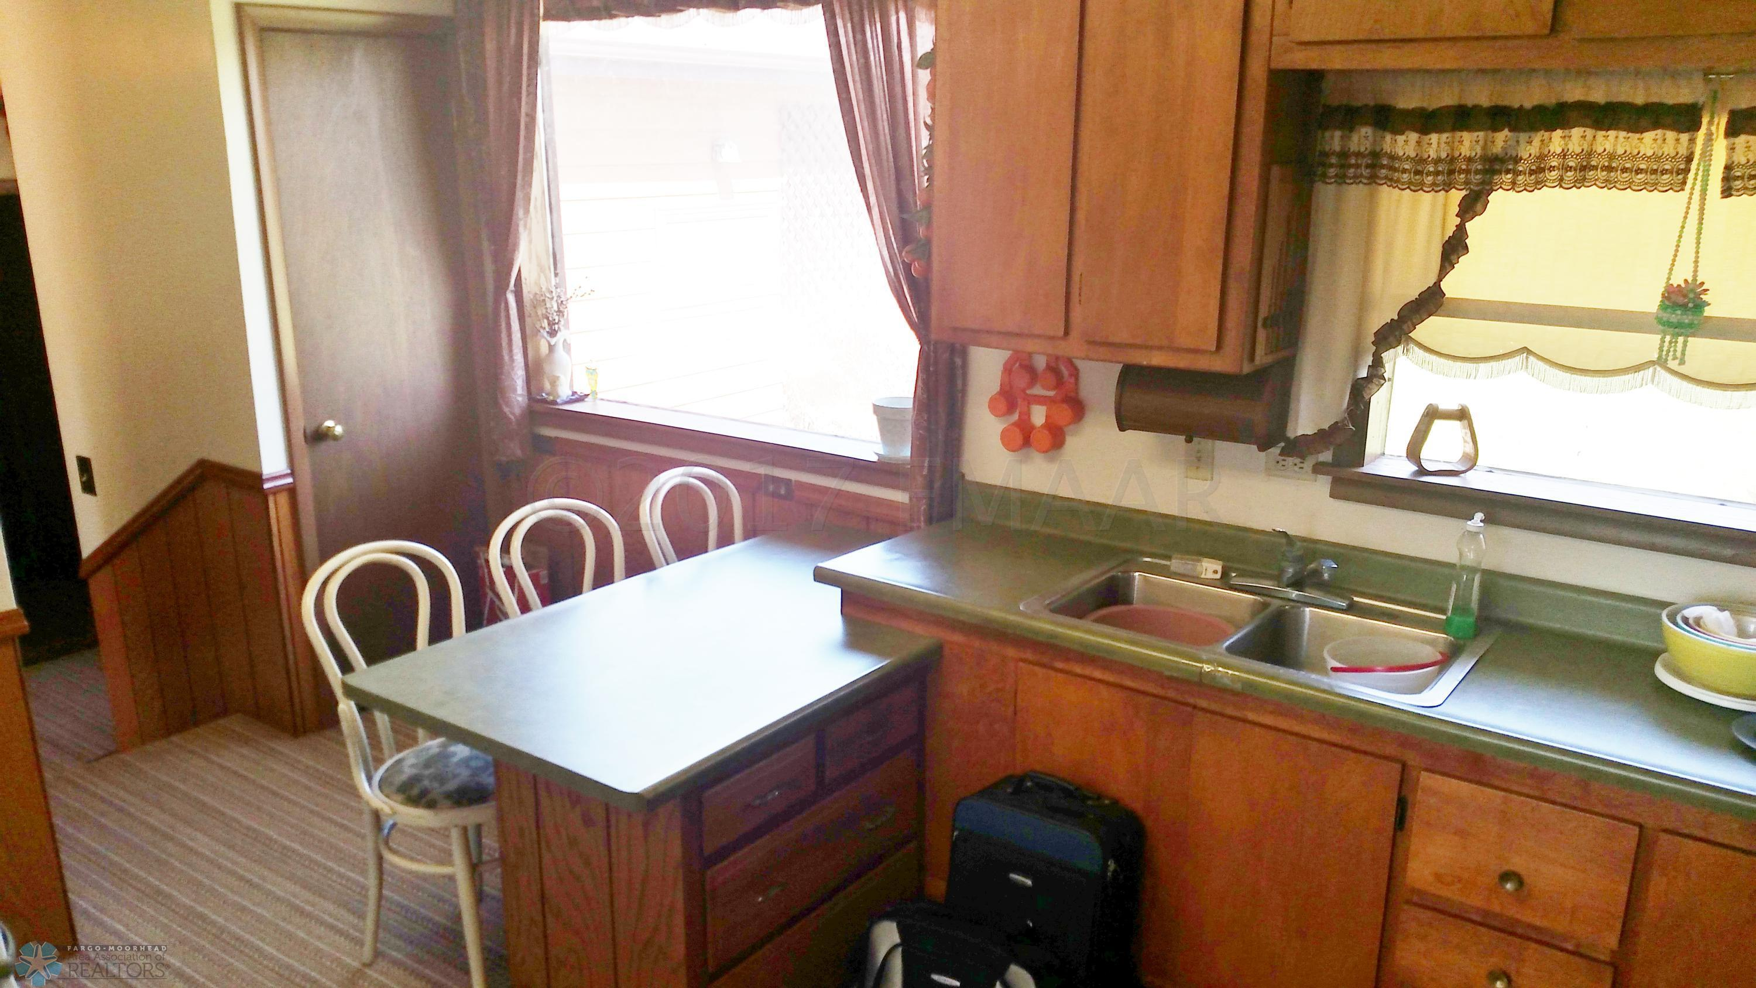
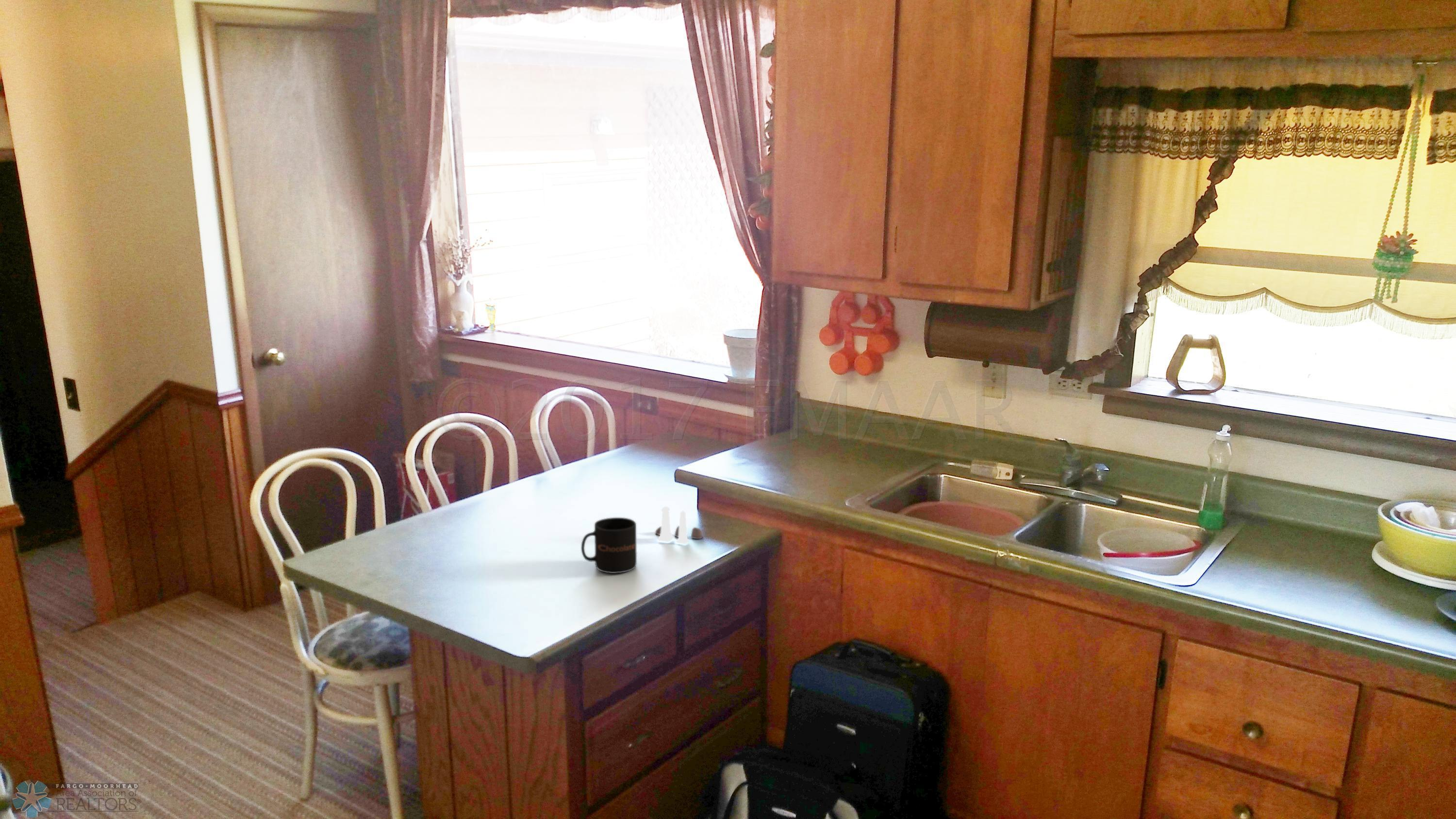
+ salt and pepper shaker set (679, 521)
+ mug (609, 546)
